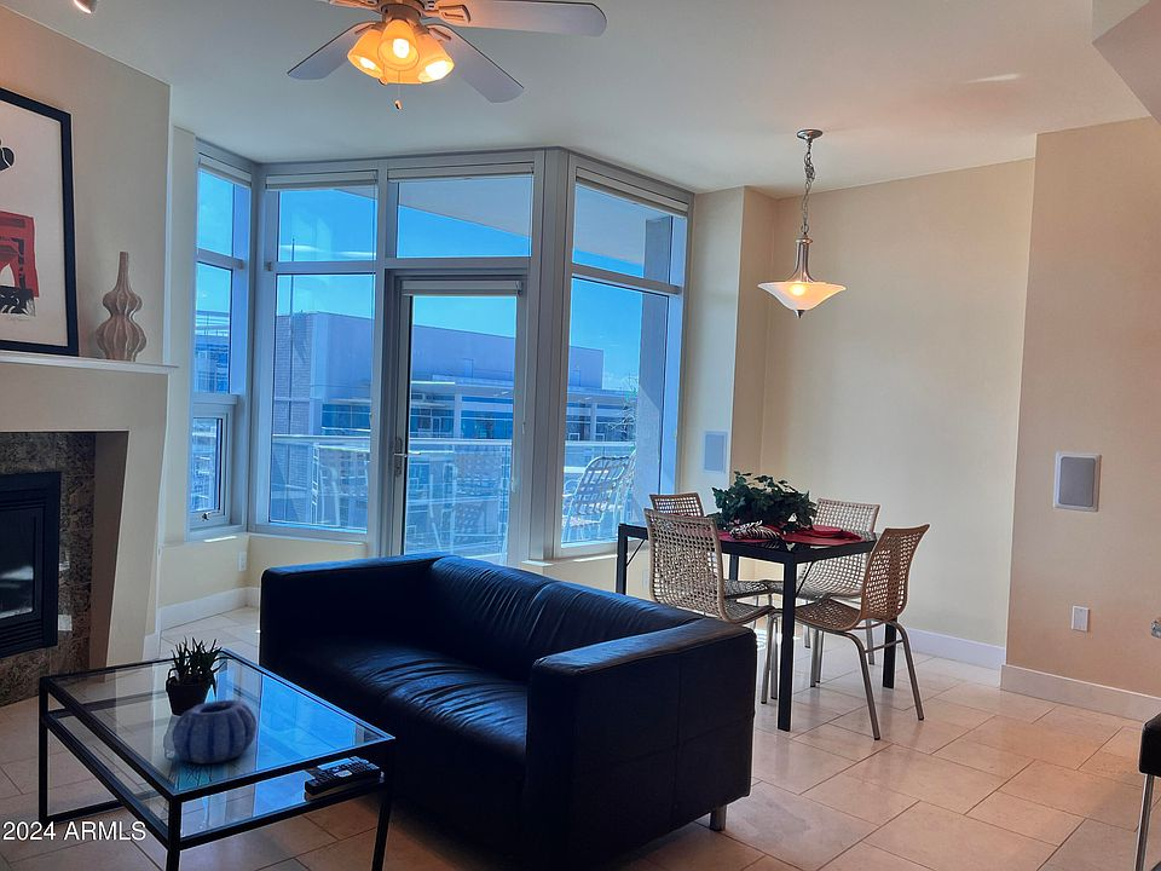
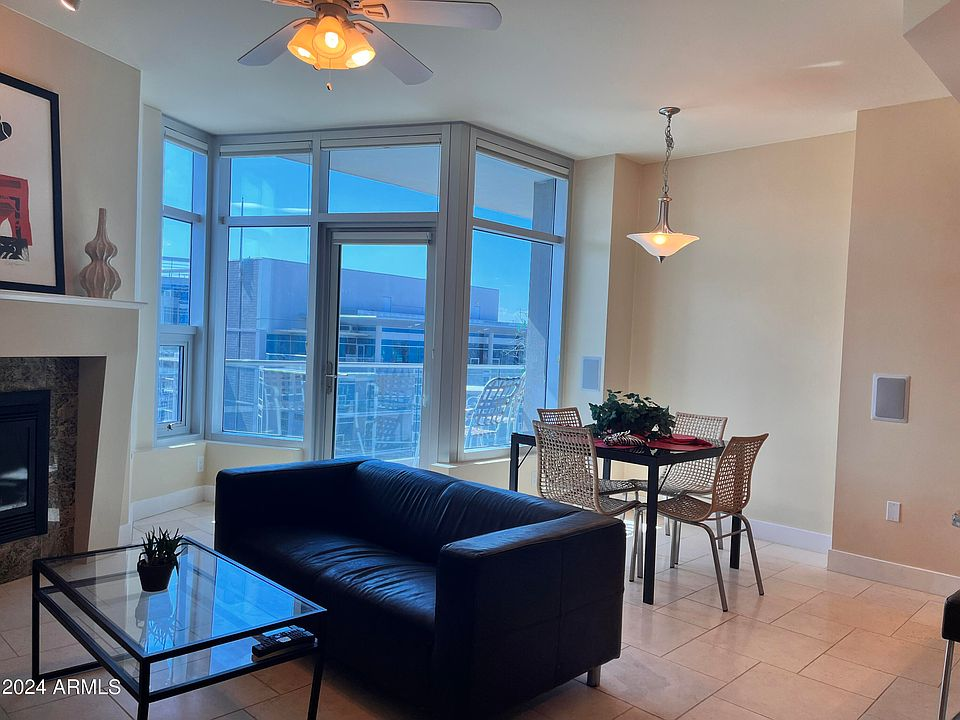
- decorative bowl (215, 729)
